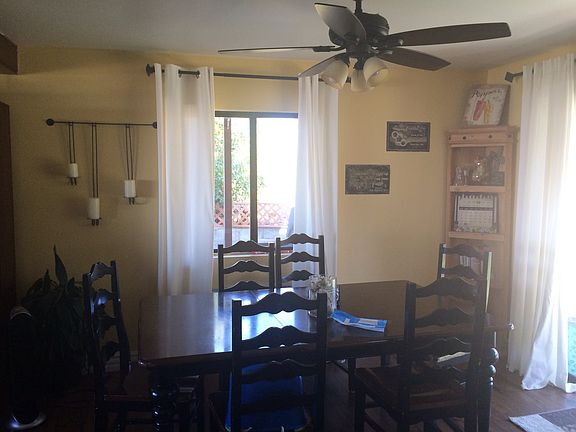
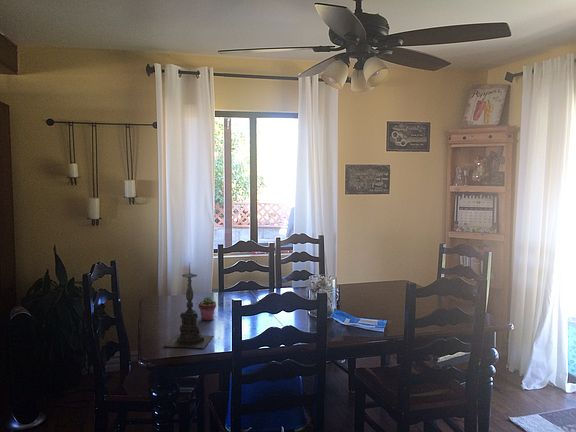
+ candle holder (189, 302)
+ potted succulent (207, 307)
